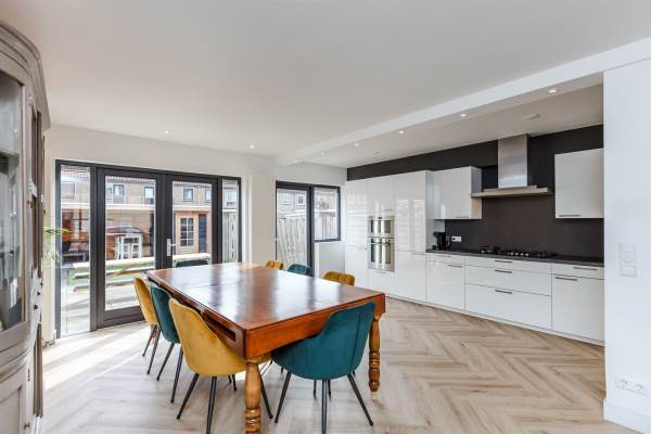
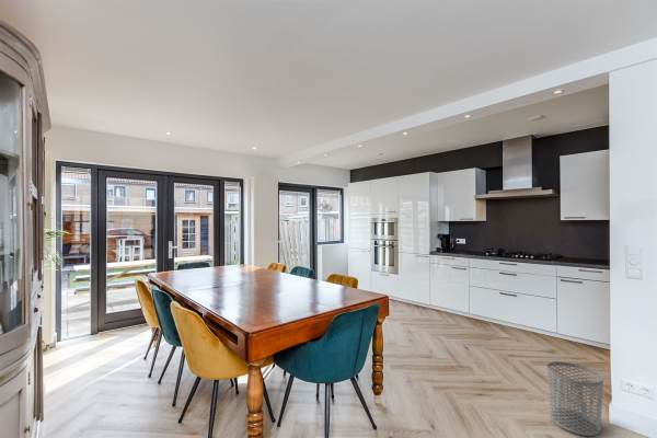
+ waste bin (574, 397)
